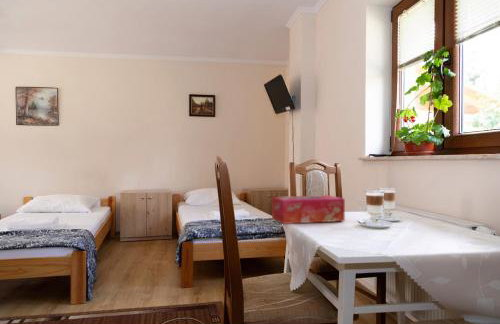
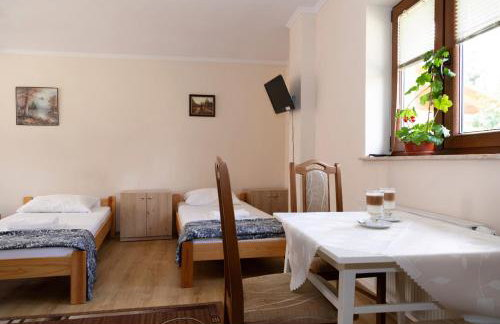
- tissue box (307, 208)
